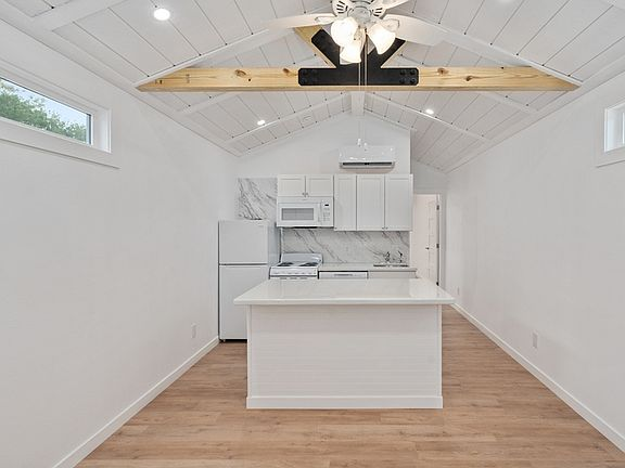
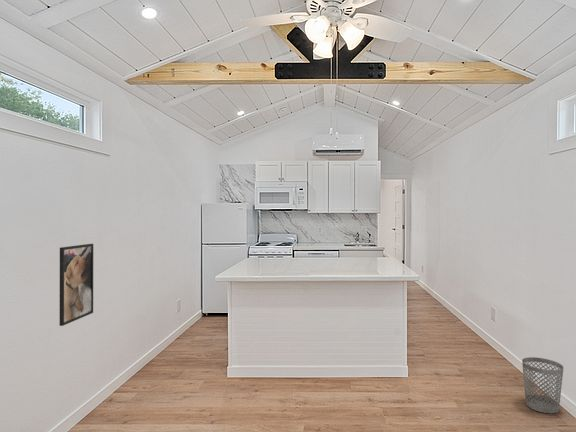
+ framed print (77, 282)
+ wastebasket (542, 384)
